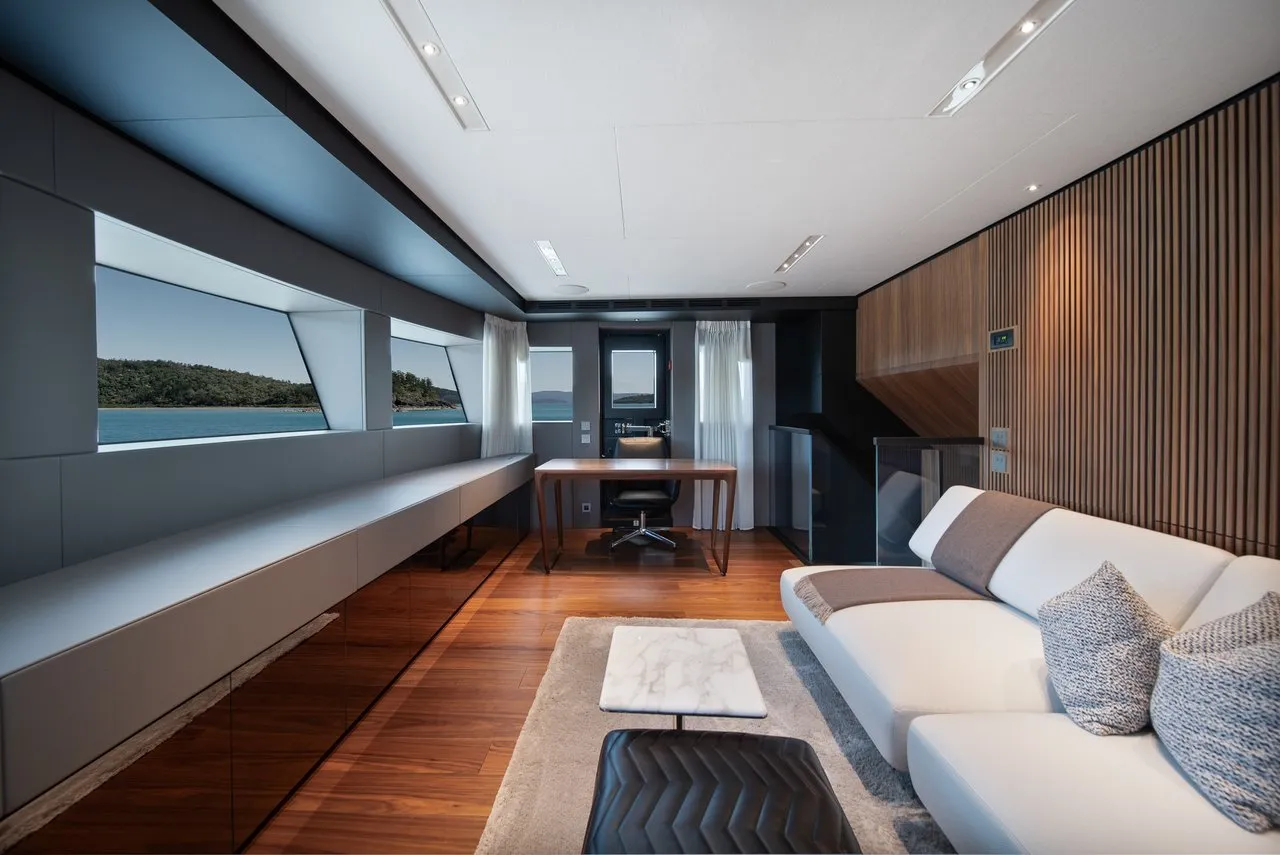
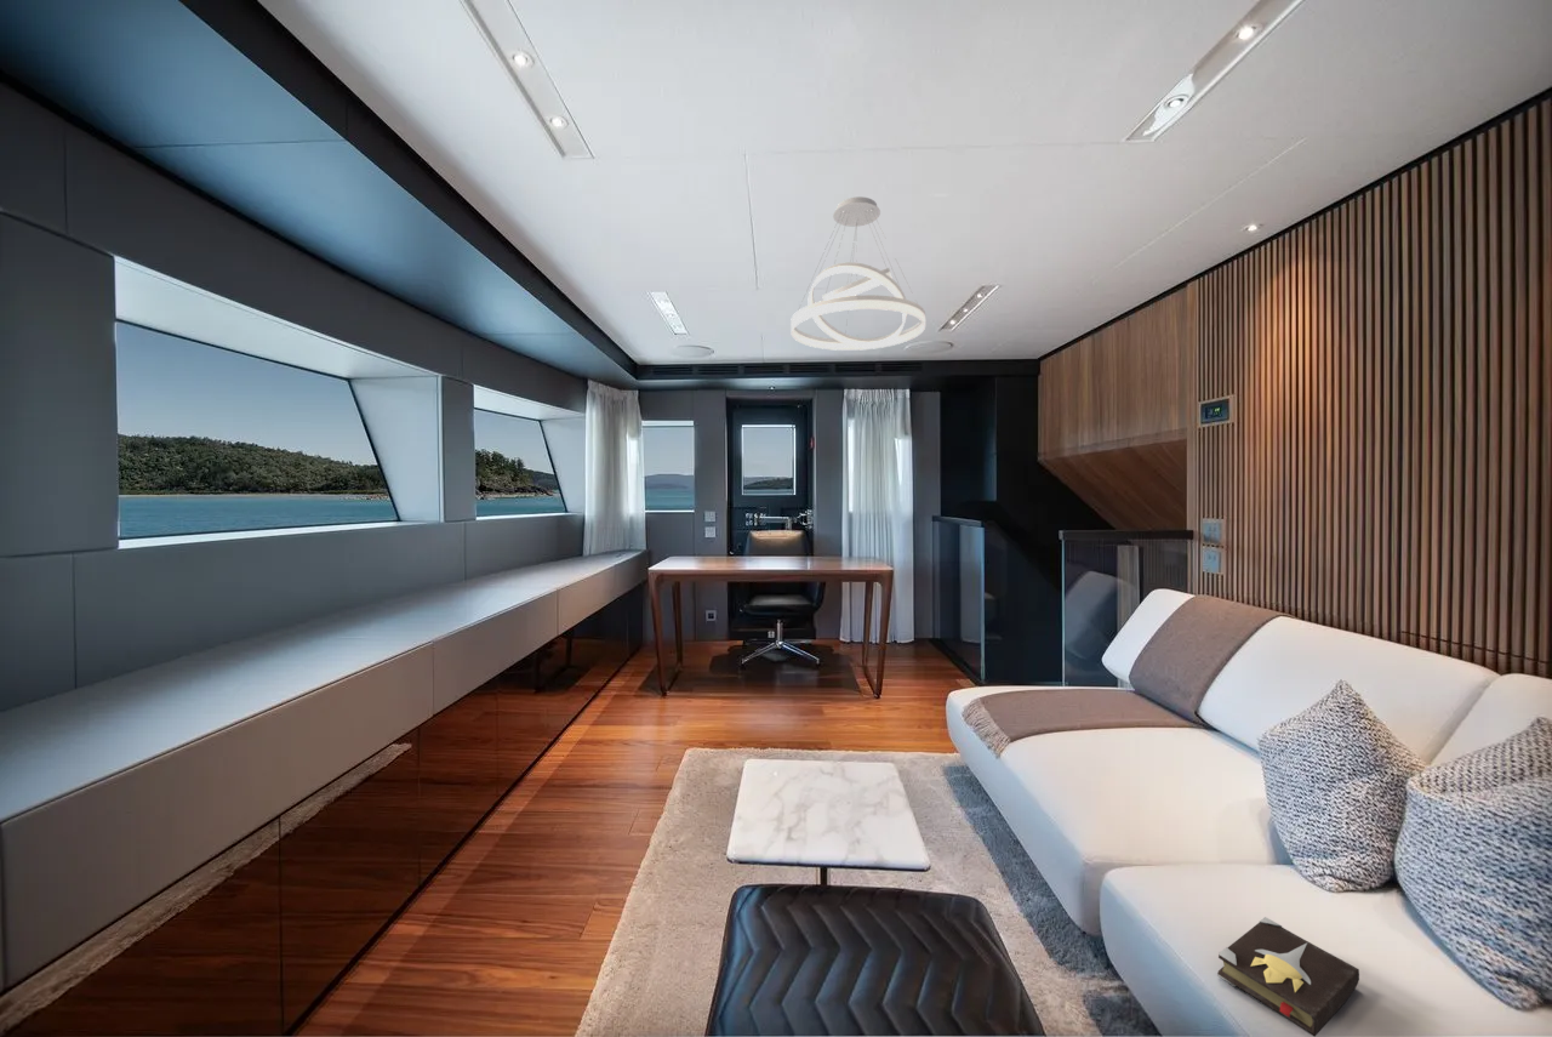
+ pendant light (856, 273)
+ hardback book (1286, 969)
